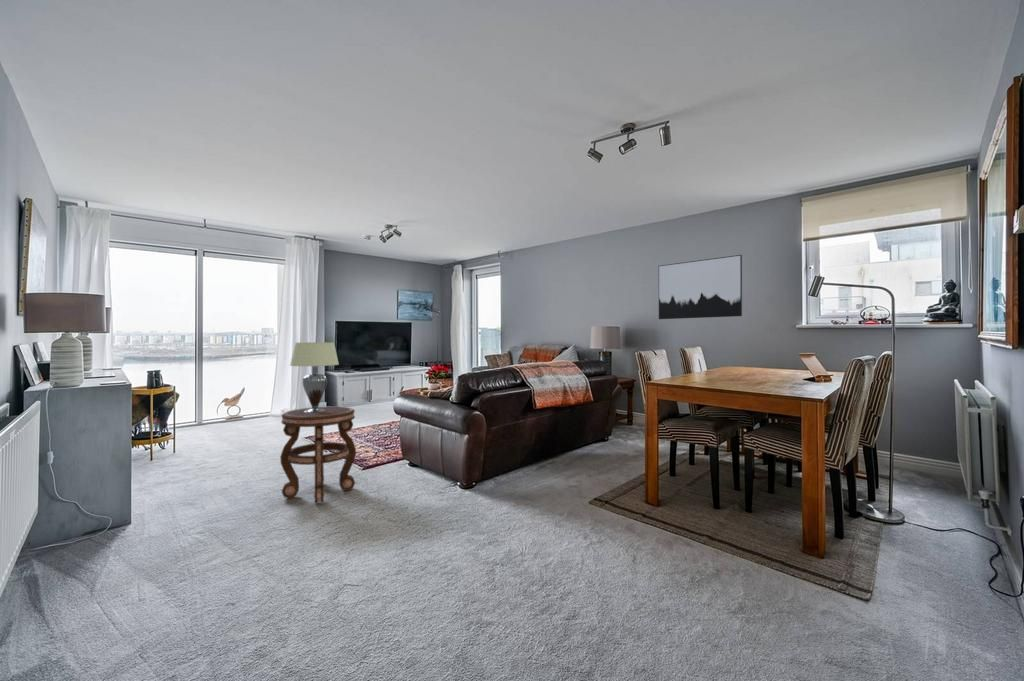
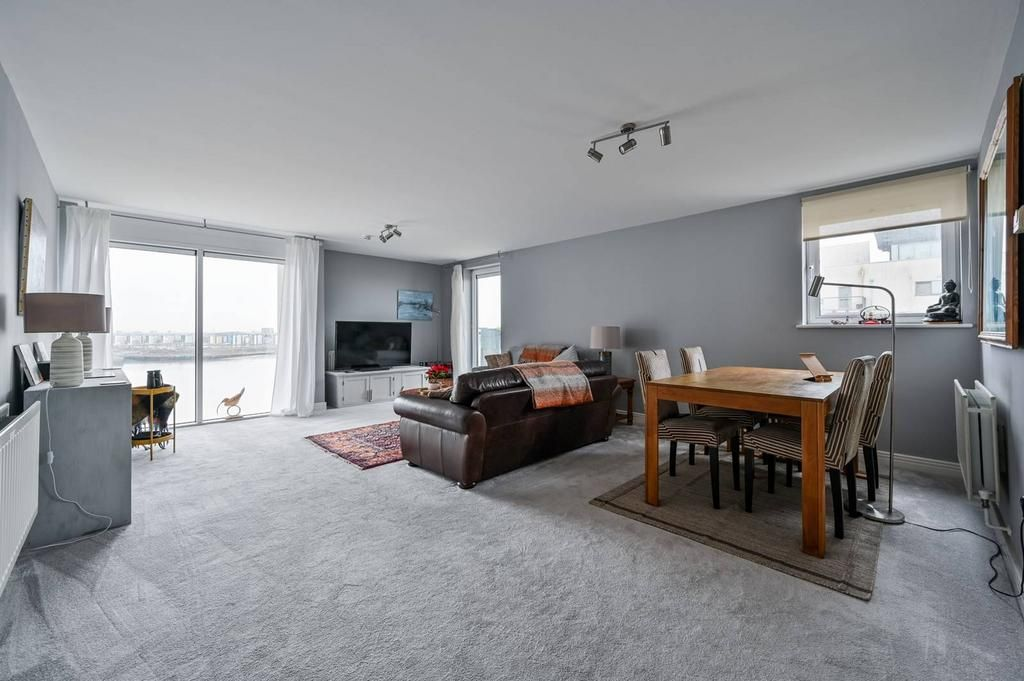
- side table (319, 452)
- lampshade (314, 376)
- wall art (697, 289)
